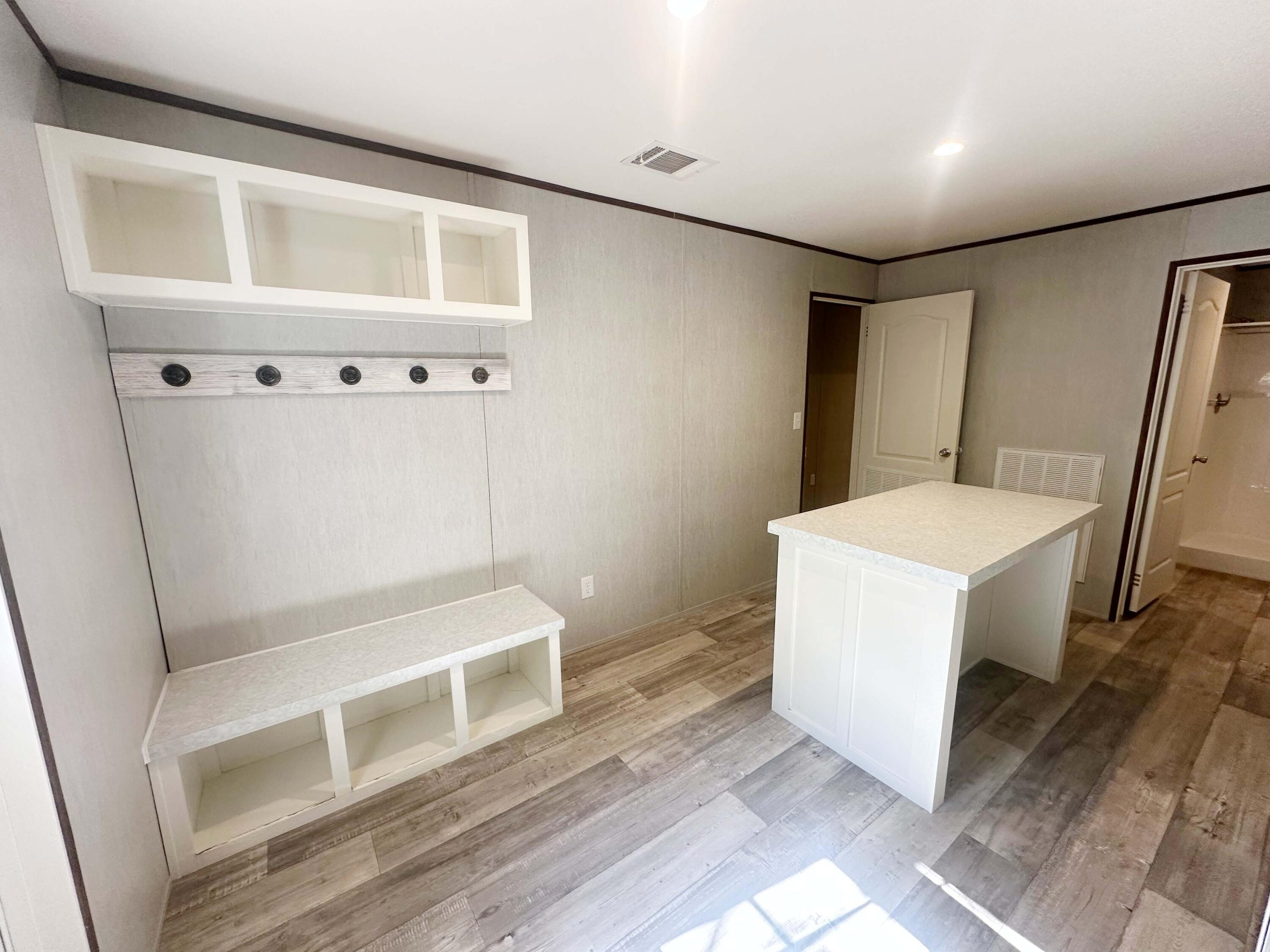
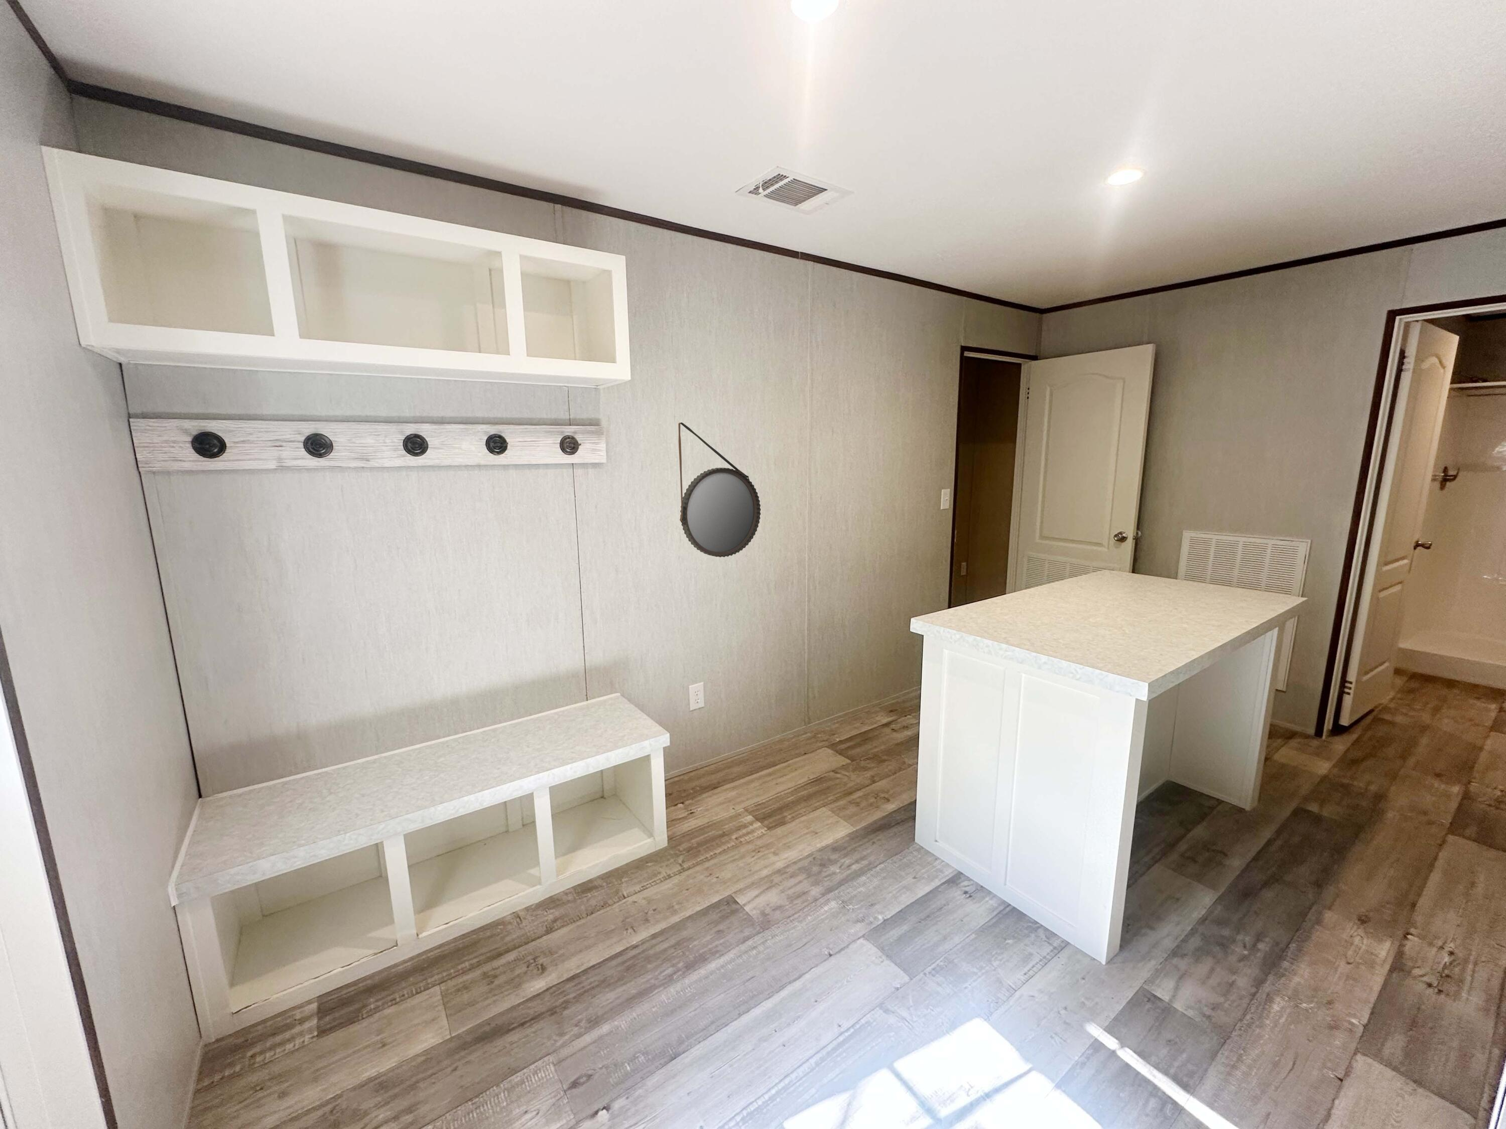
+ home mirror (720, 491)
